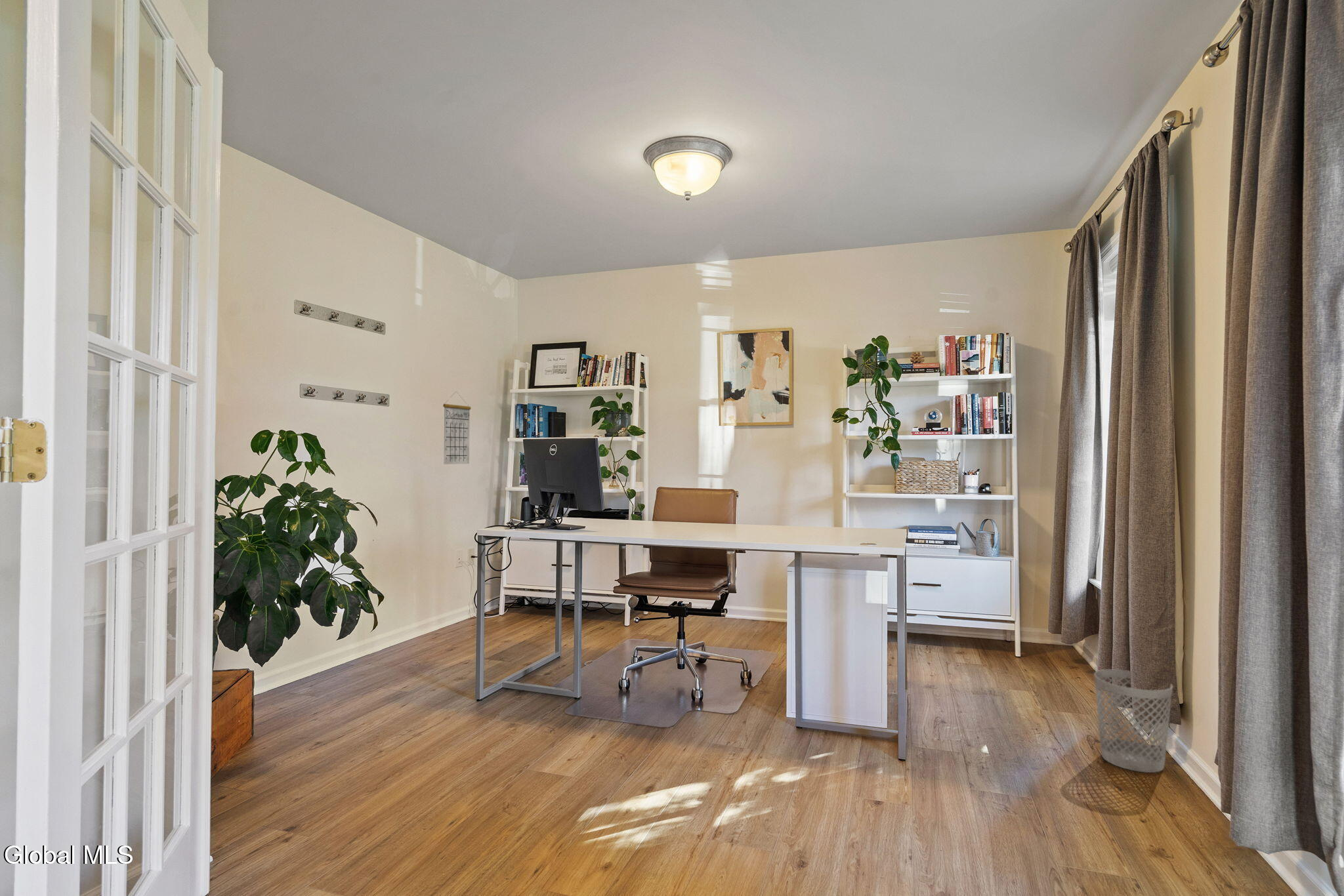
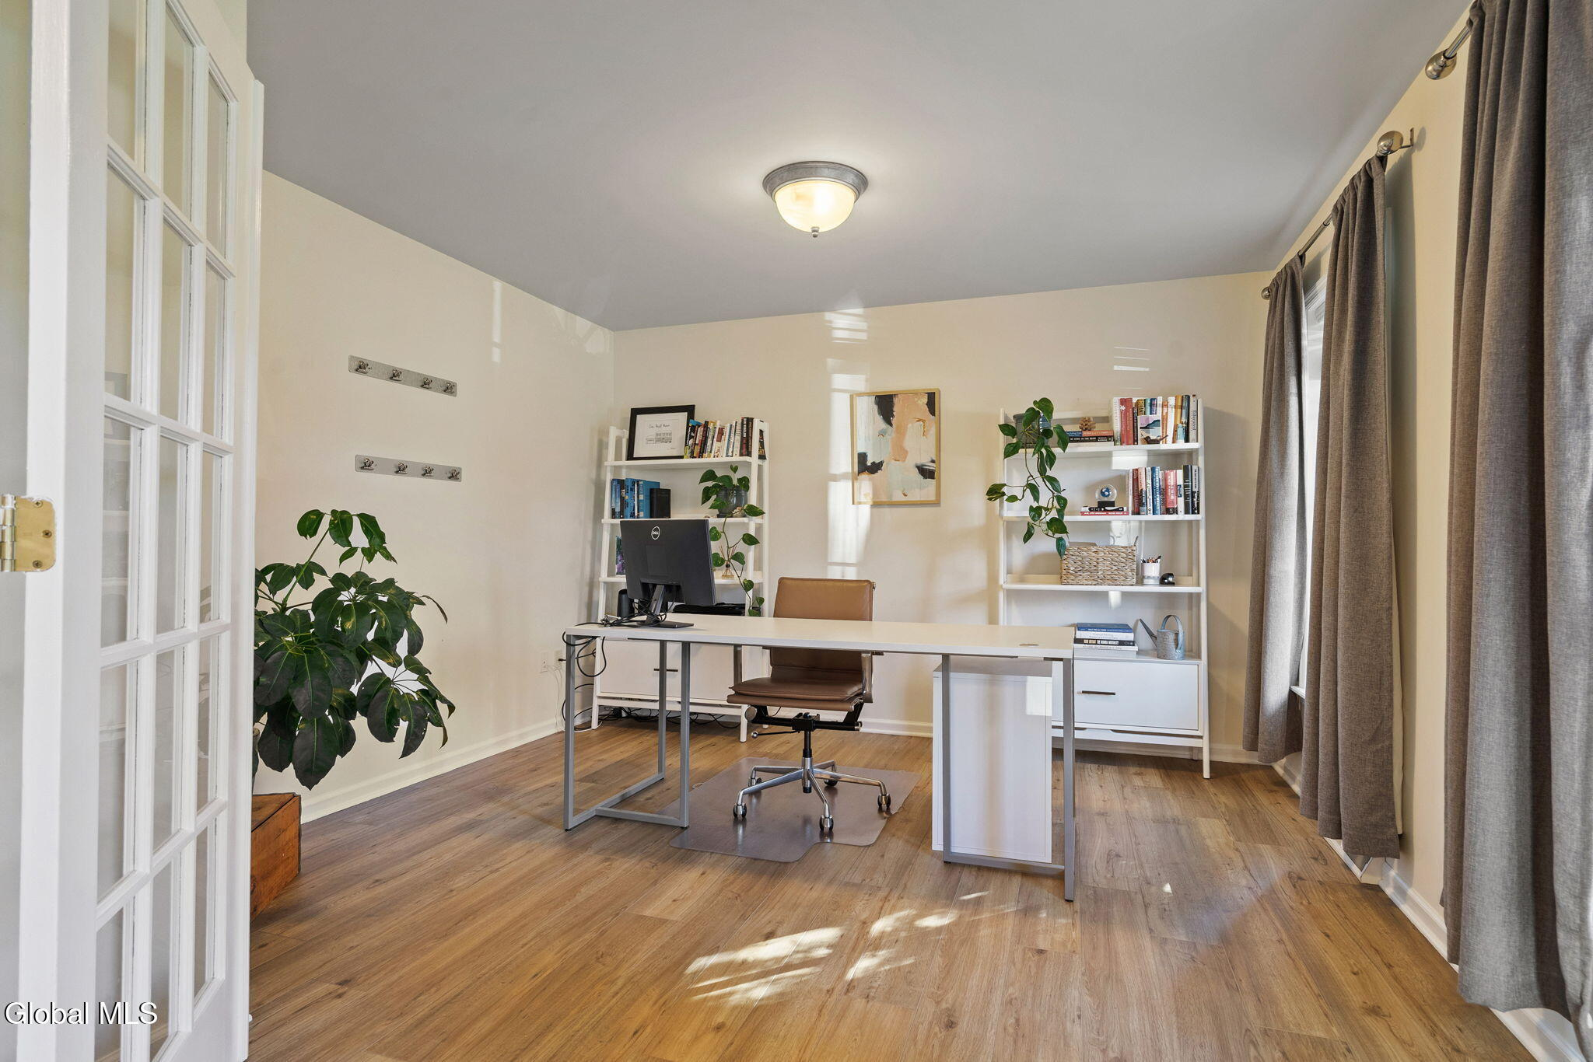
- wastebasket (1132, 720)
- calendar (457, 427)
